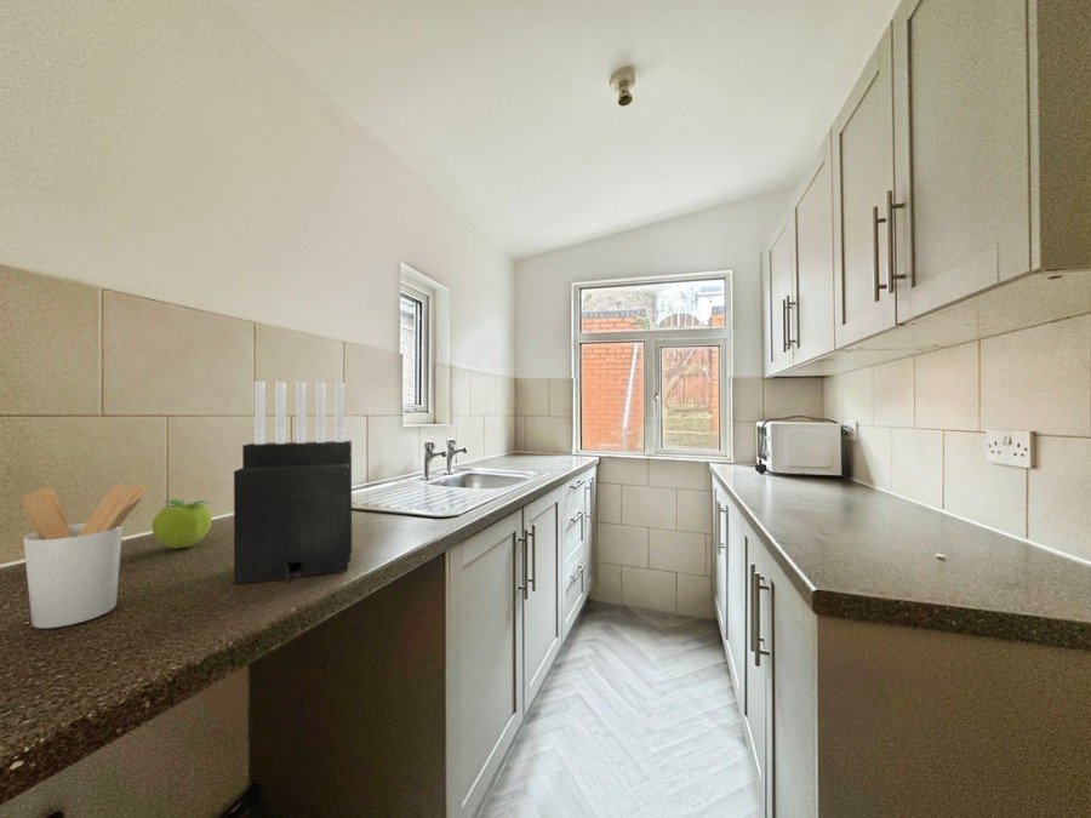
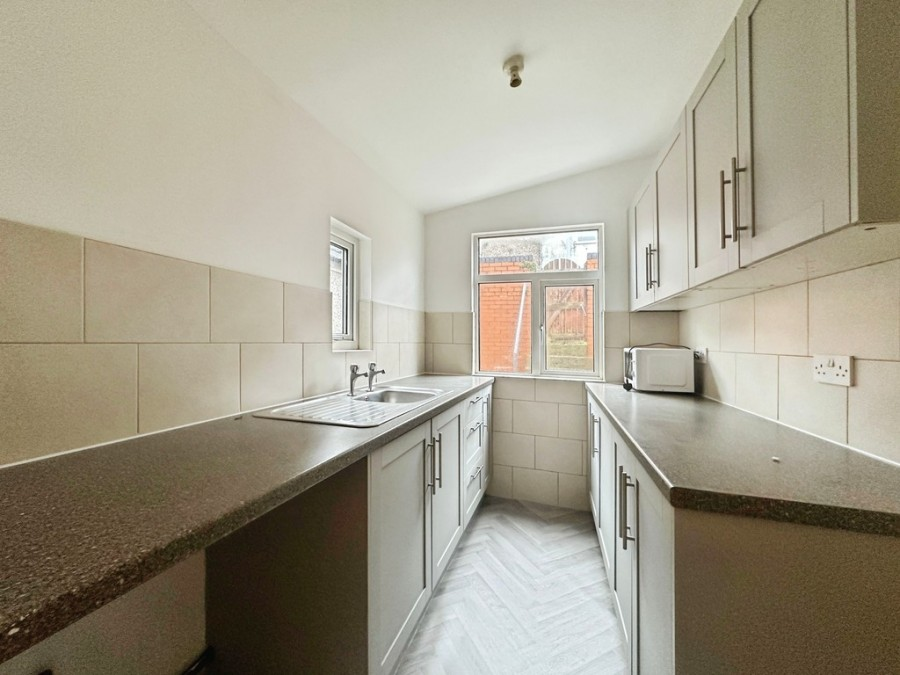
- utensil holder (93, 545)
- fruit (182, 522)
- knife block (297, 475)
